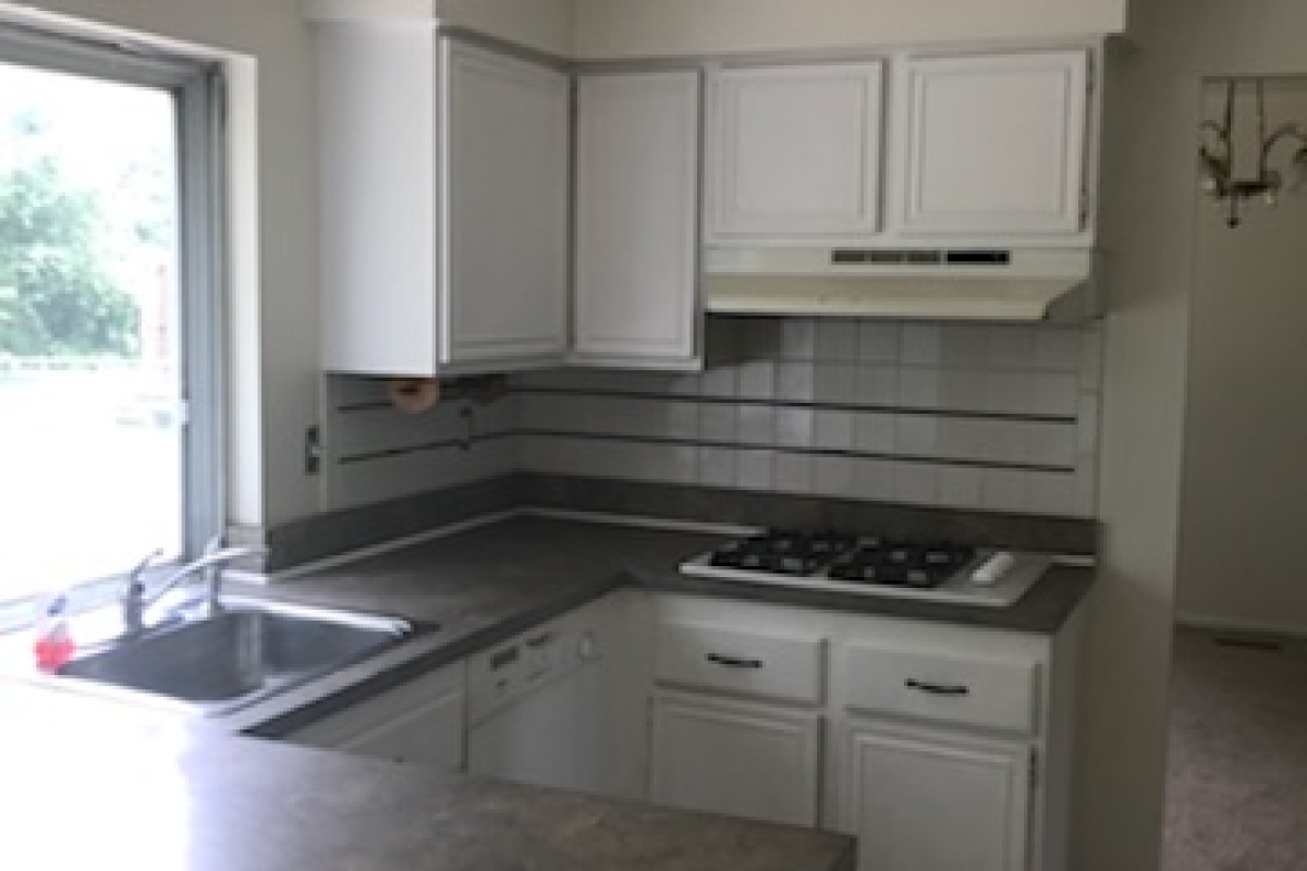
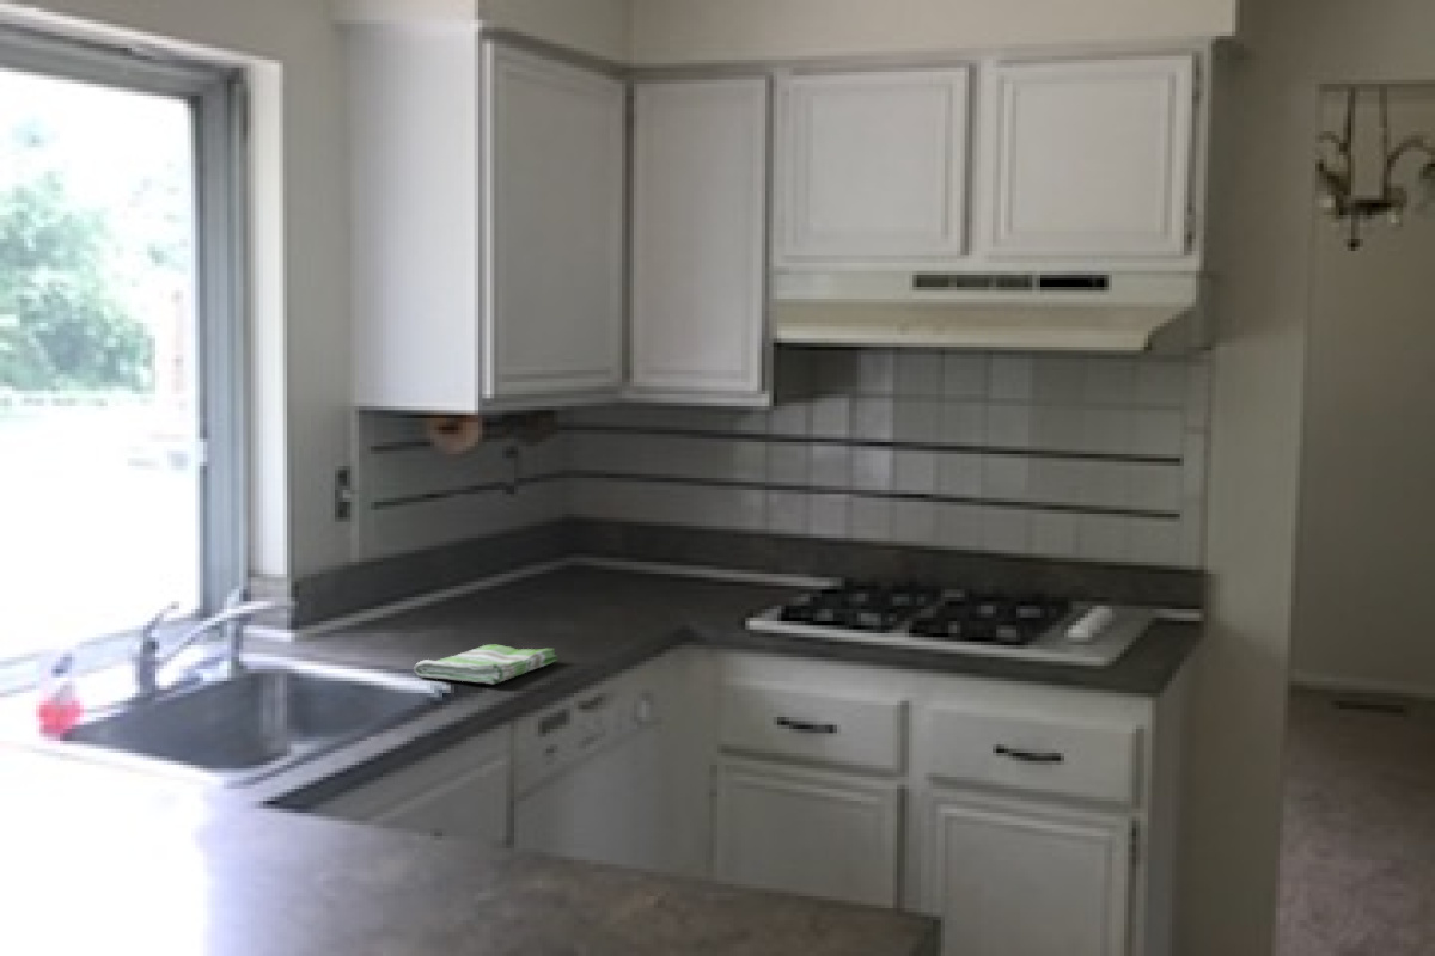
+ dish towel (487, 660)
